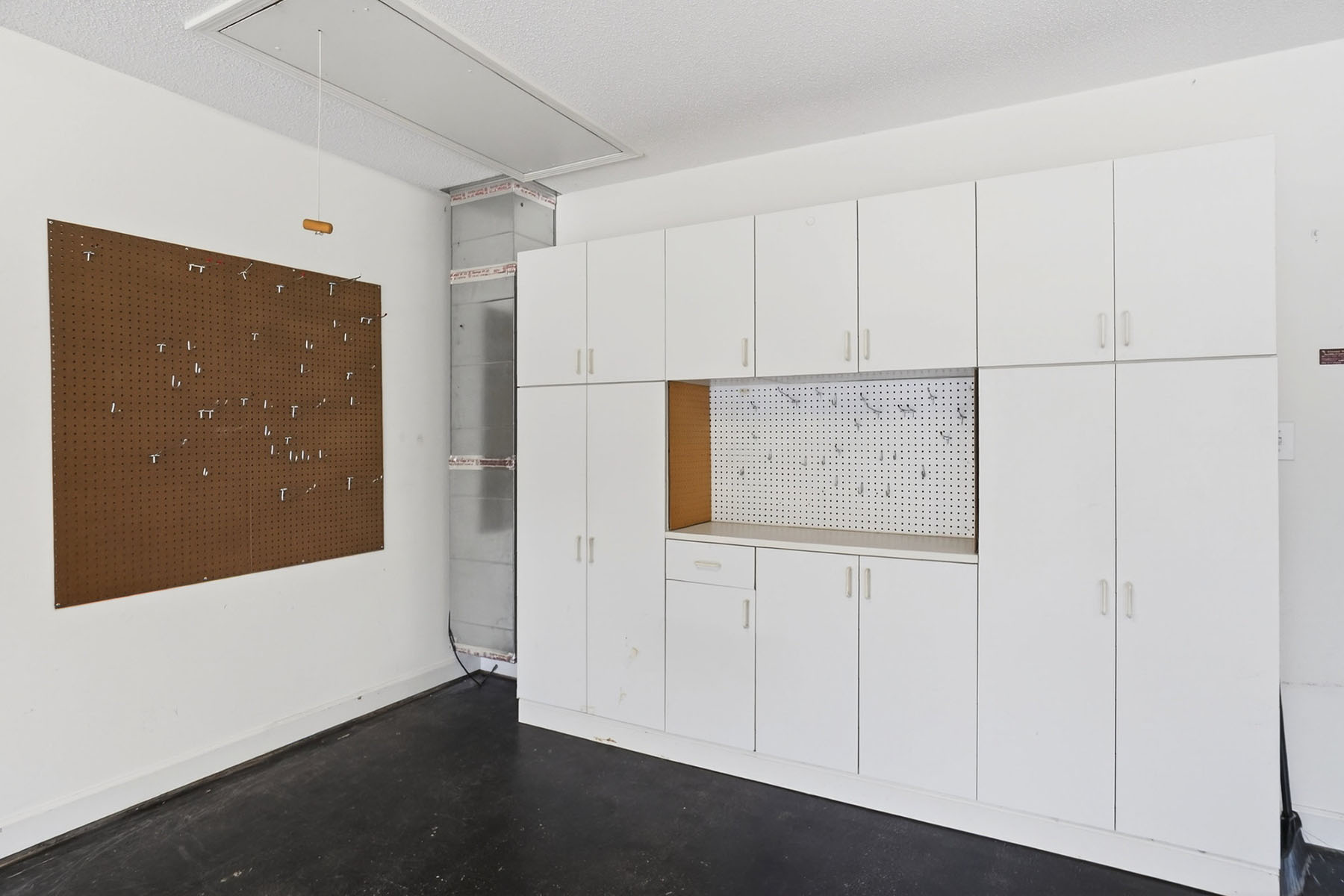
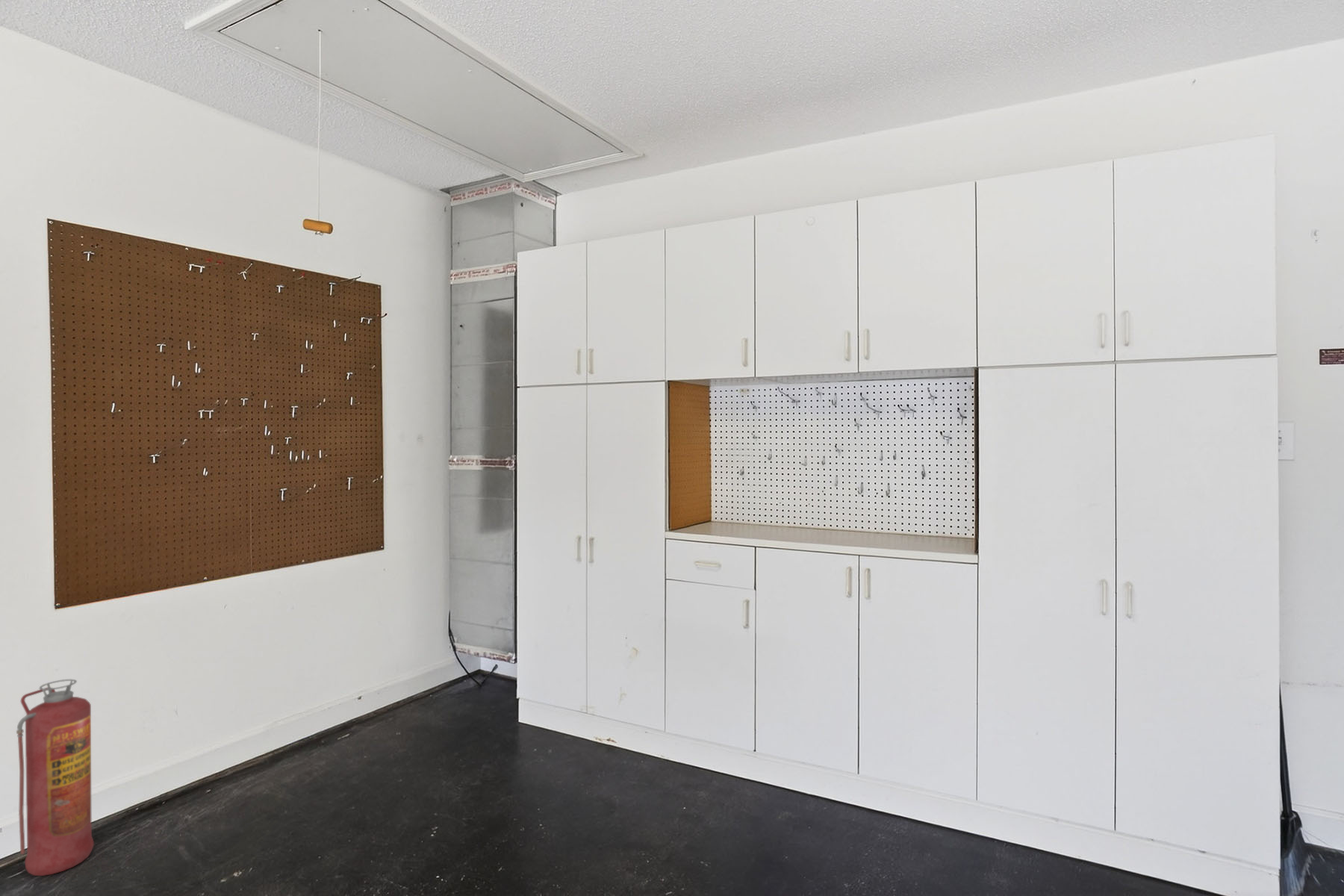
+ fire extinguisher (52, 774)
